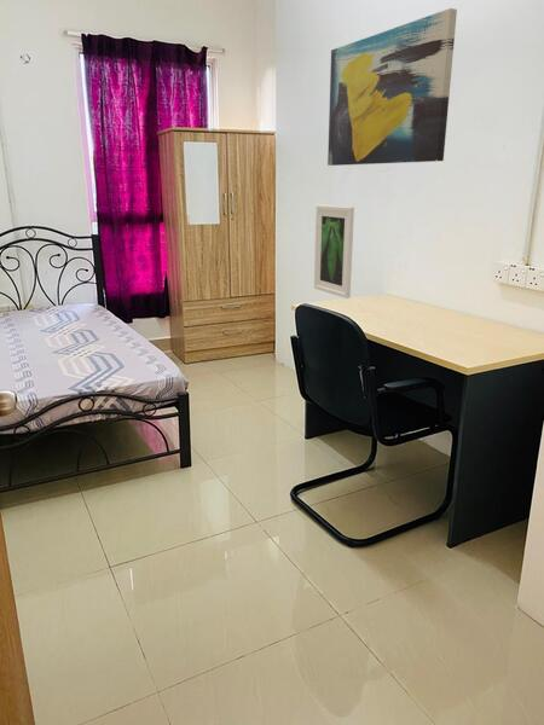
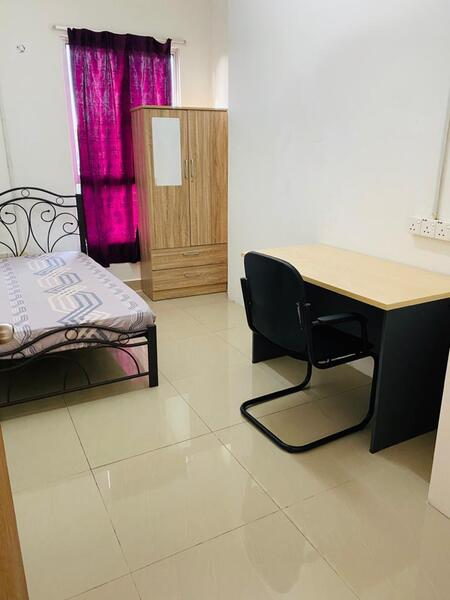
- wall art (381, 99)
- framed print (332, 250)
